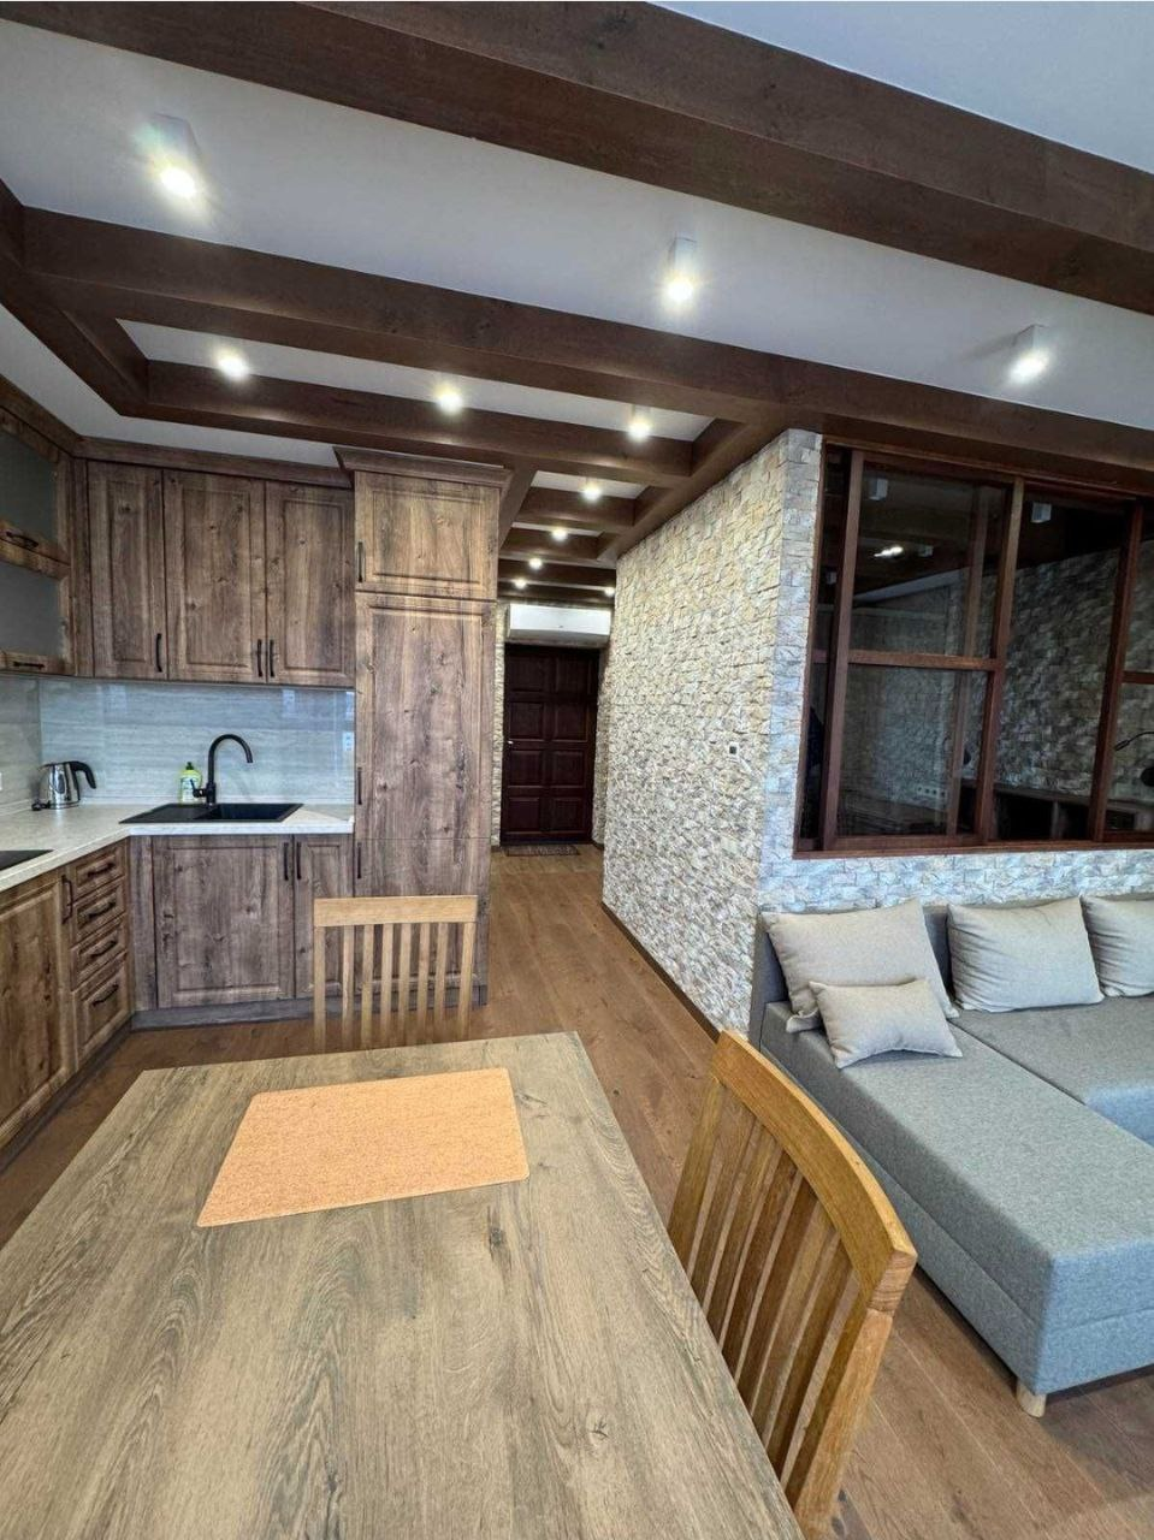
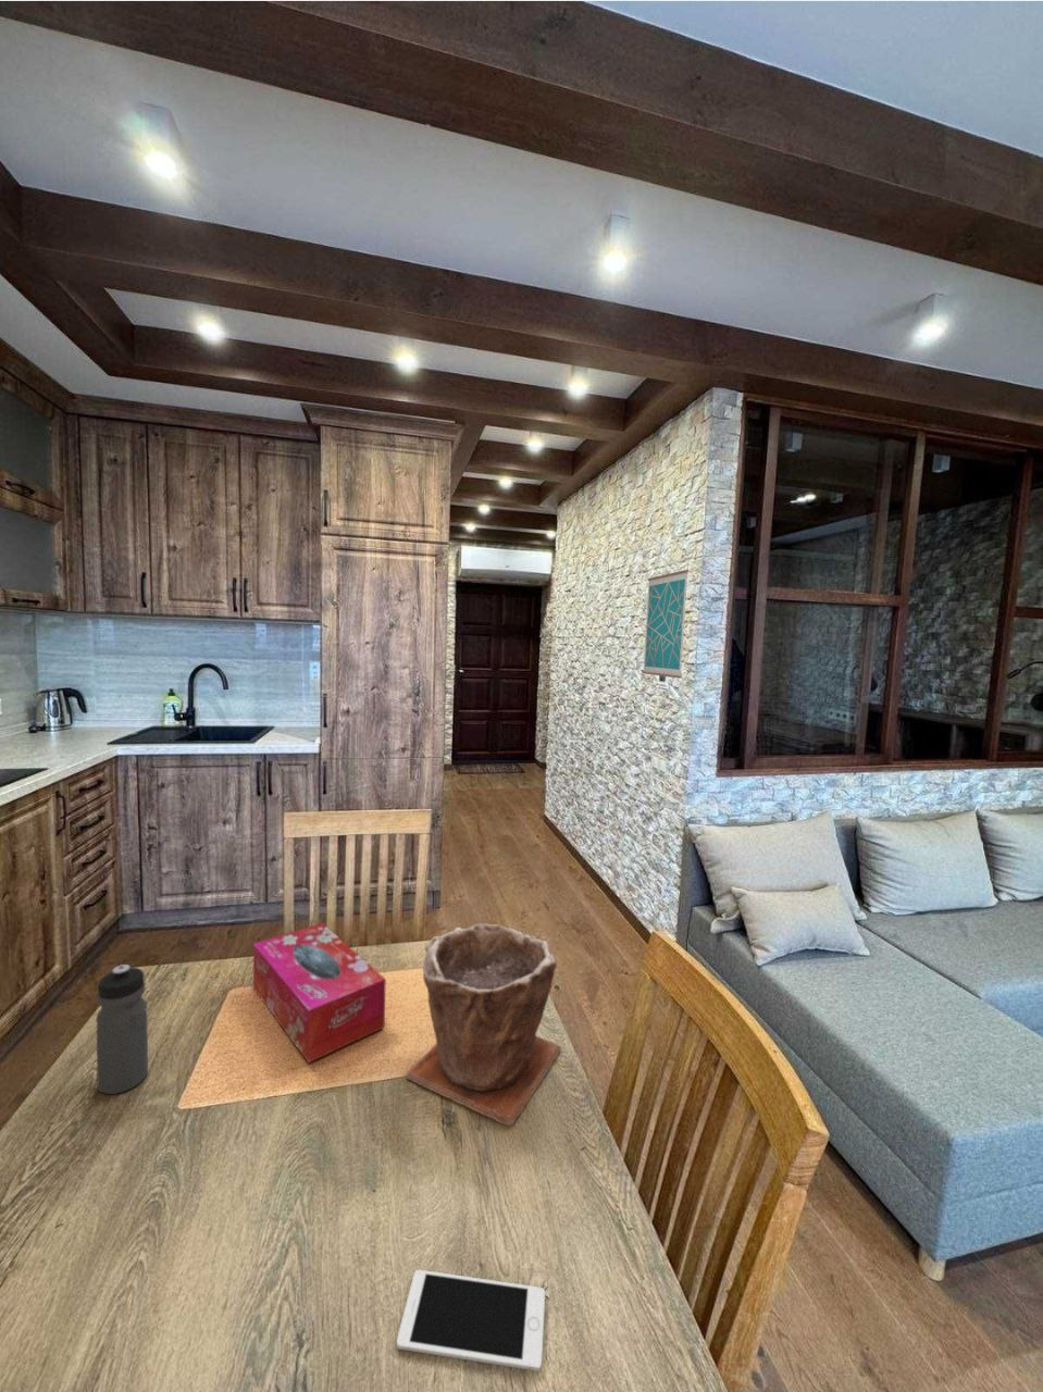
+ tissue box (316, 983)
+ cell phone (473, 1316)
+ wall art (664, 625)
+ water bottle (122, 1023)
+ plant pot (489, 1004)
